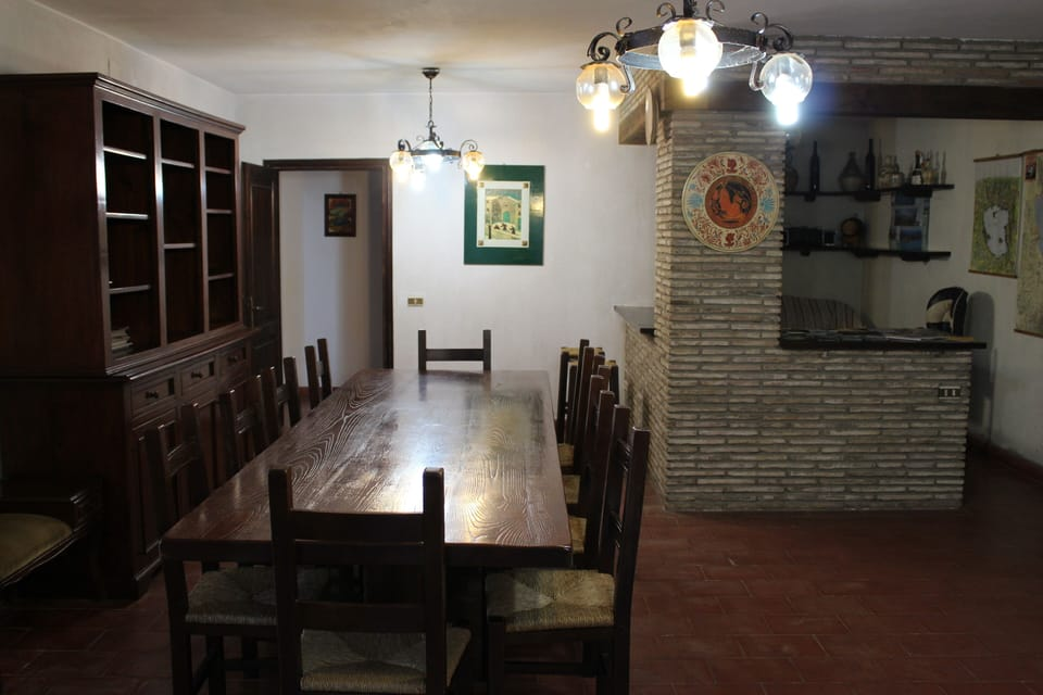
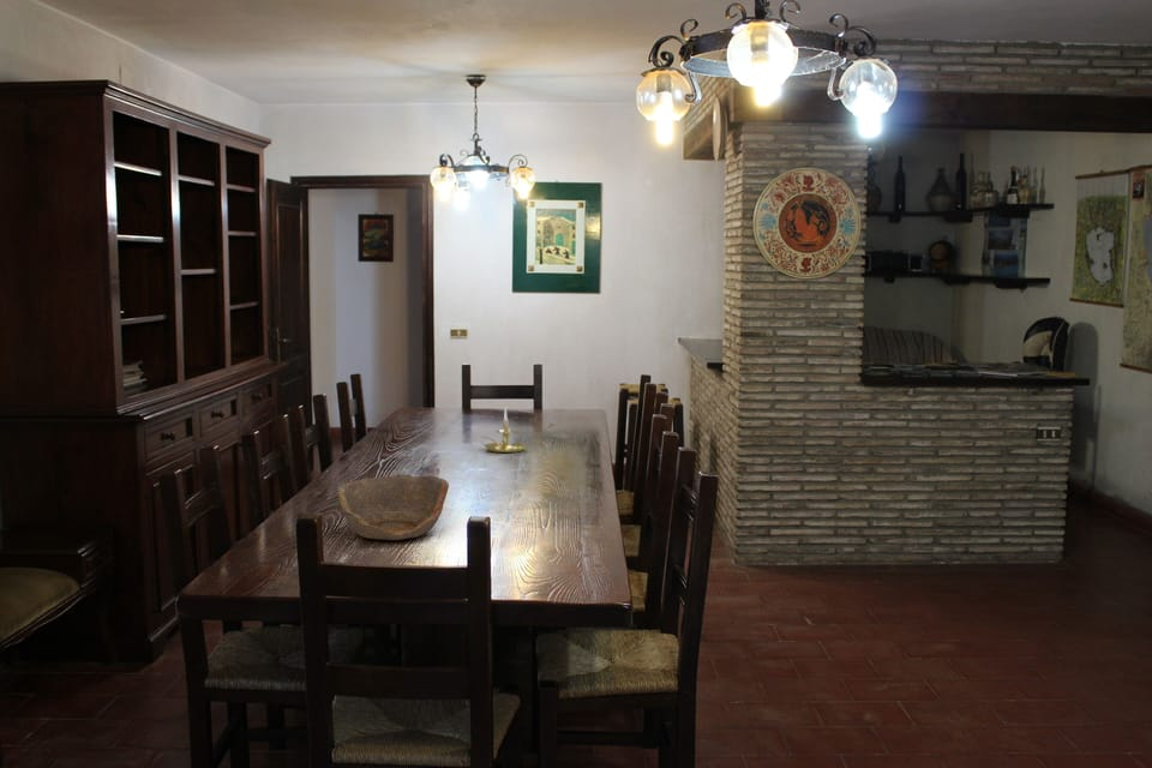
+ bowl (394, 506)
+ candle holder (503, 428)
